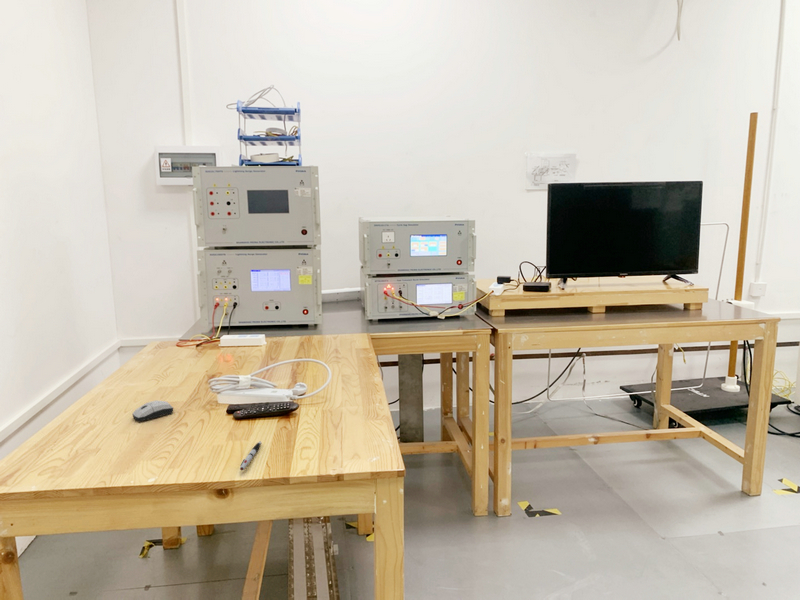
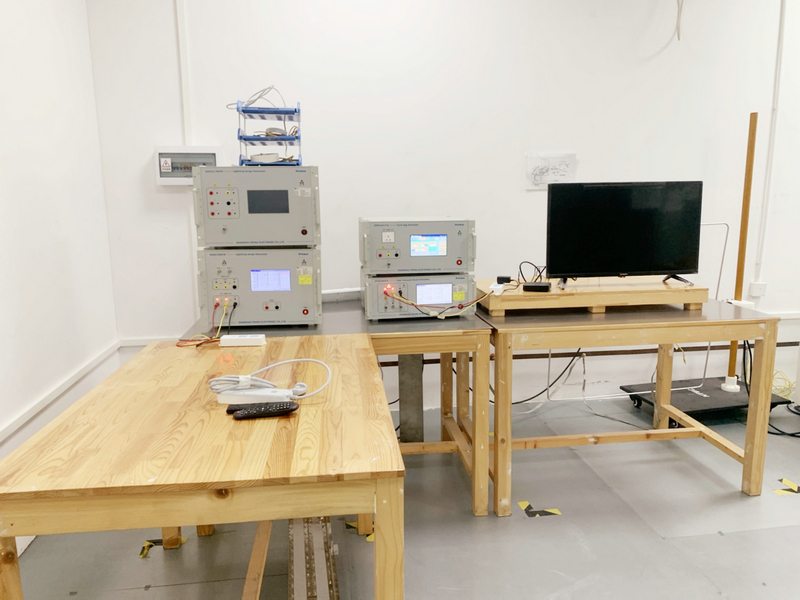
- computer mouse (152, 409)
- pen (251, 454)
